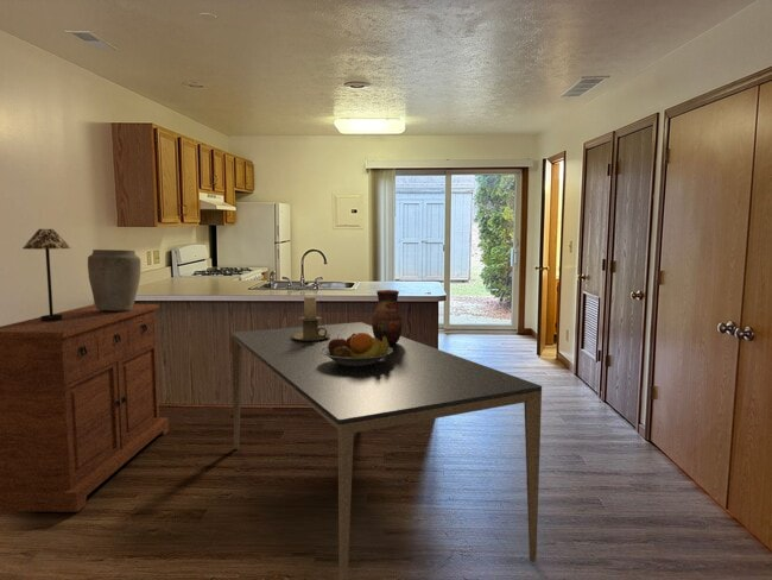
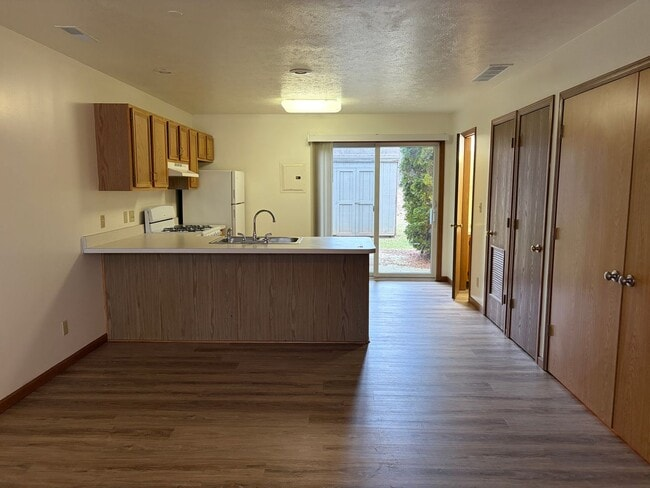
- dining table (354, 424)
- vase (115, 279)
- candle holder (310, 316)
- sideboard (86, 391)
- fruit bowl (356, 346)
- table lamp (49, 275)
- vase (386, 316)
